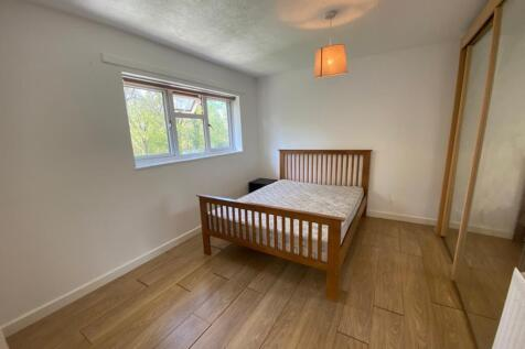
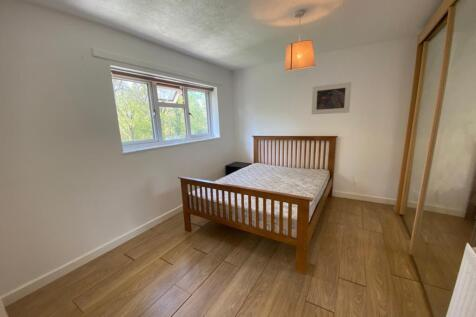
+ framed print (330, 99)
